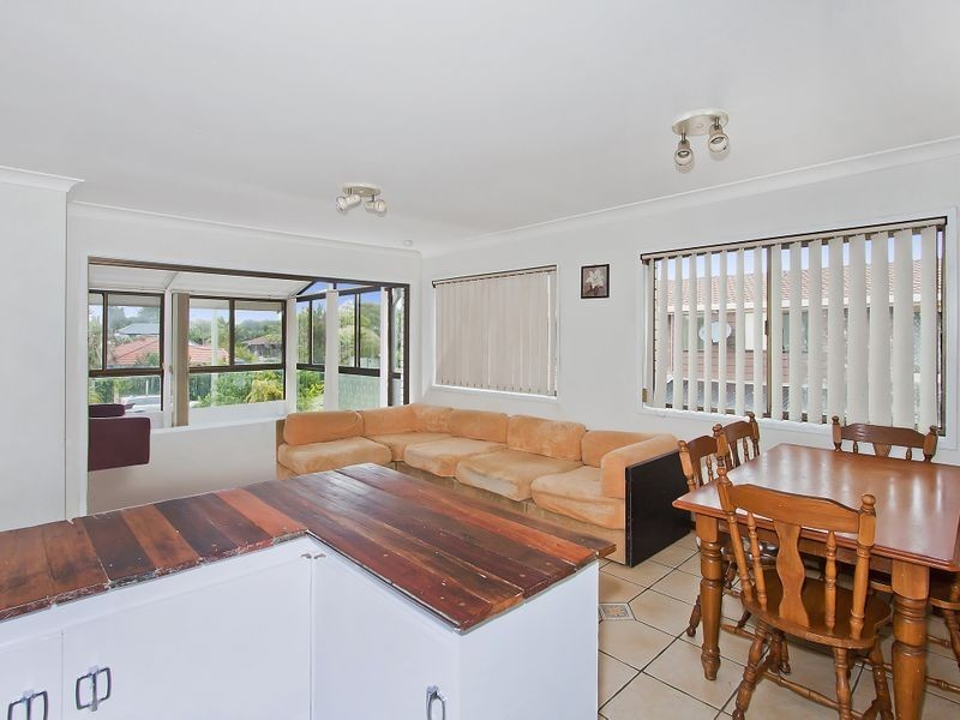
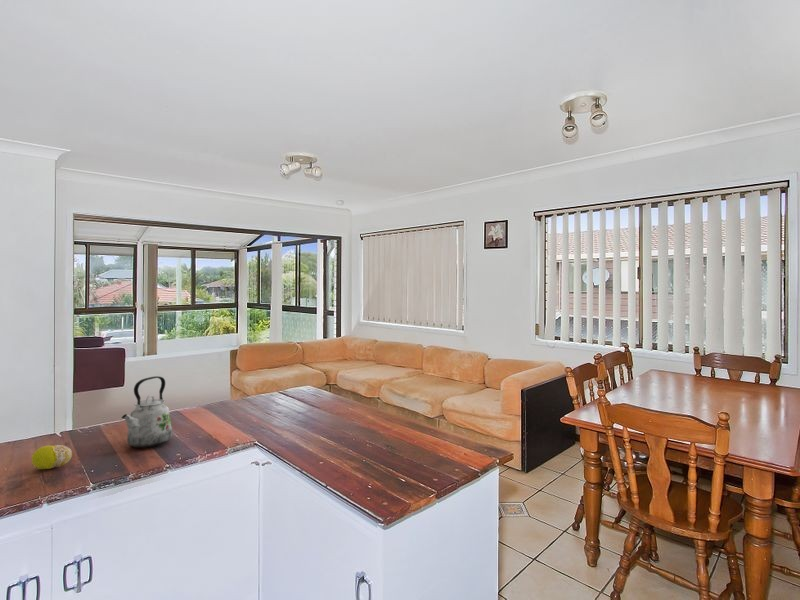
+ kettle (144, 412)
+ fruit (52, 455)
